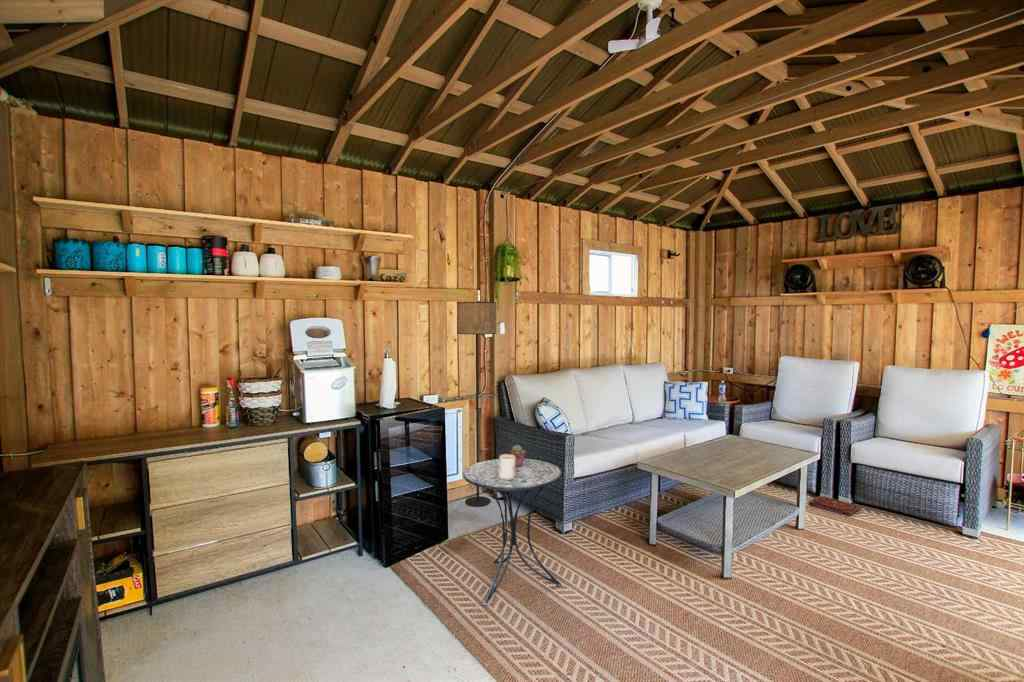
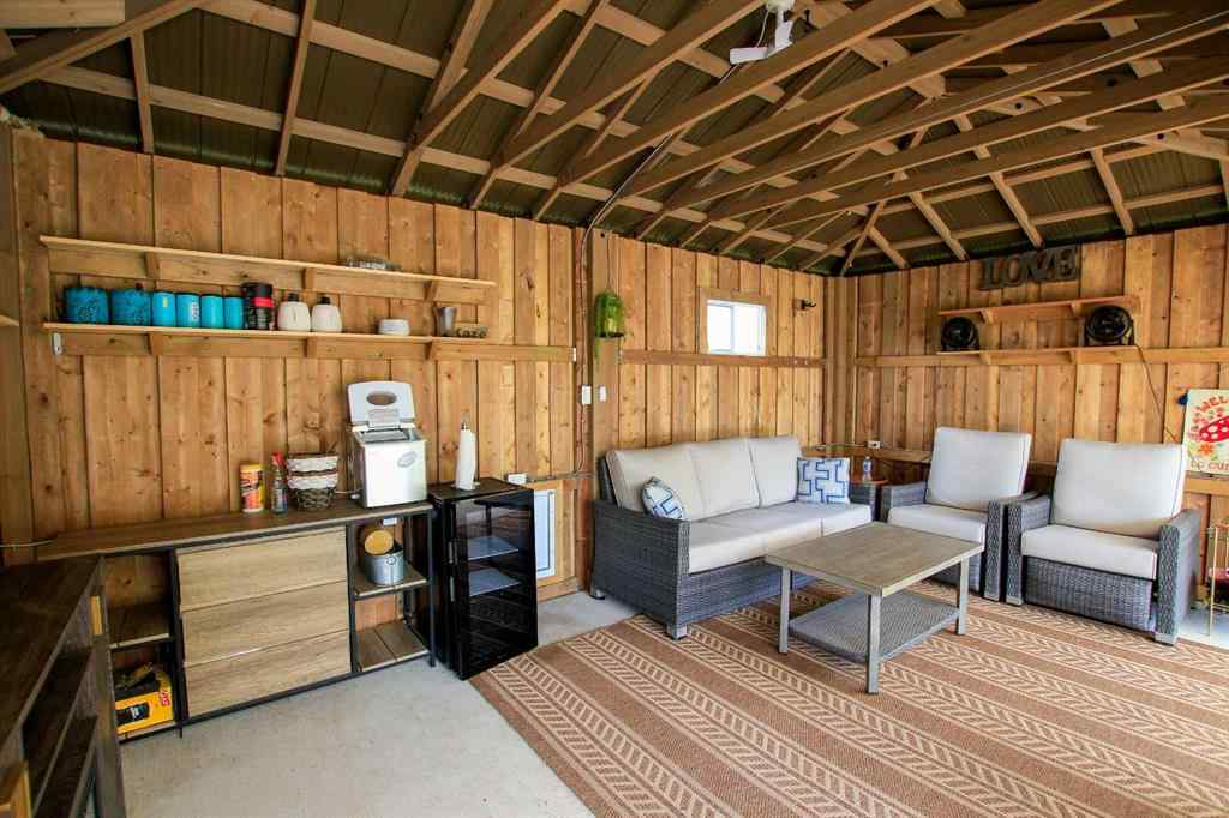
- book (834, 504)
- side table (512, 526)
- floor lamp (477, 403)
- potted succulent (518, 454)
- mug (504, 465)
